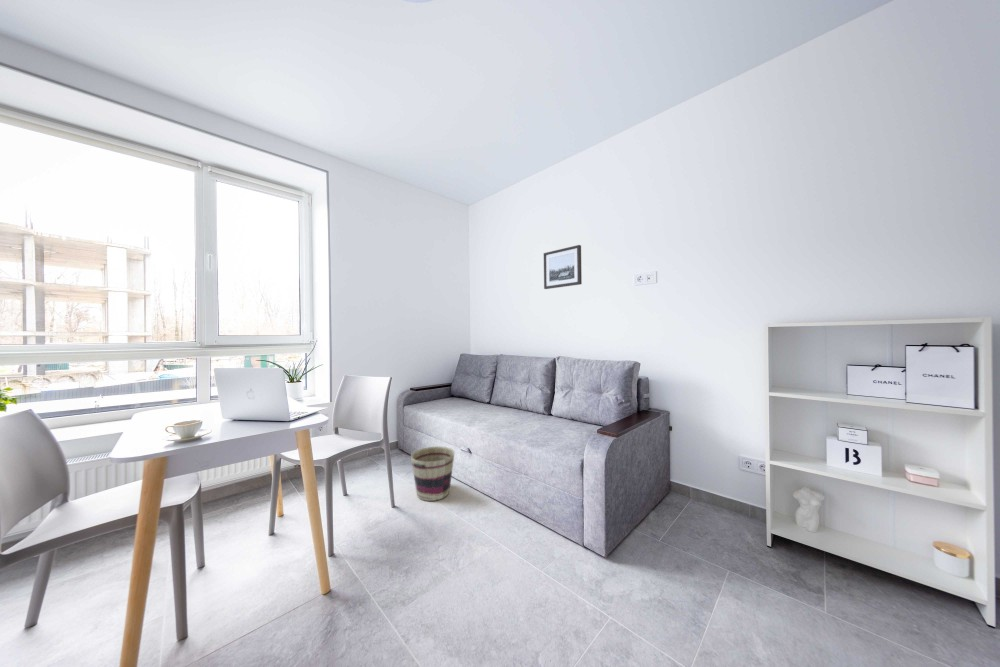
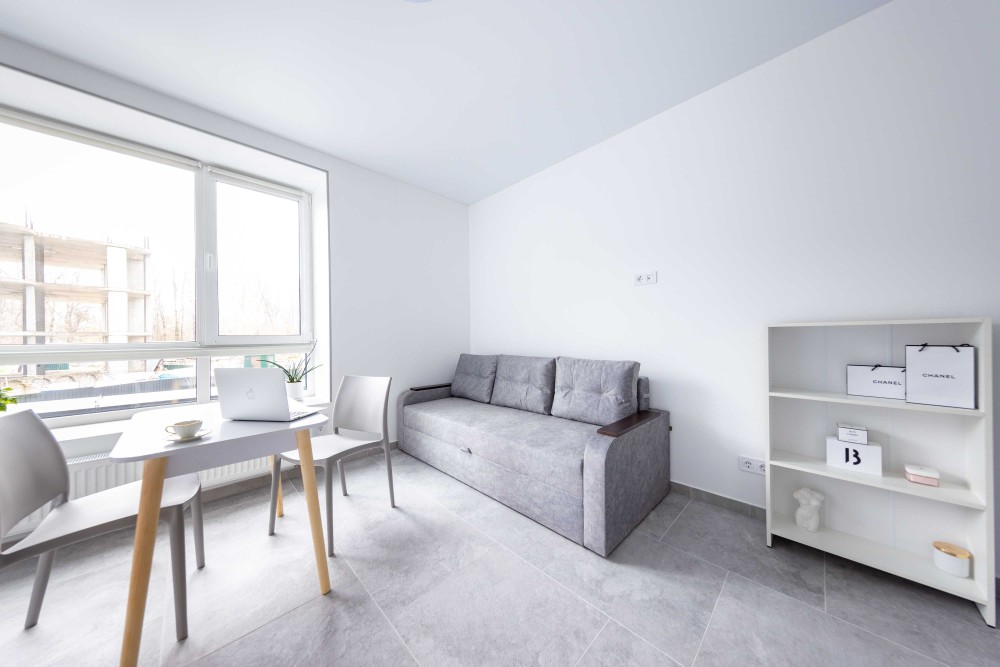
- wall art (561, 268)
- basket (433, 473)
